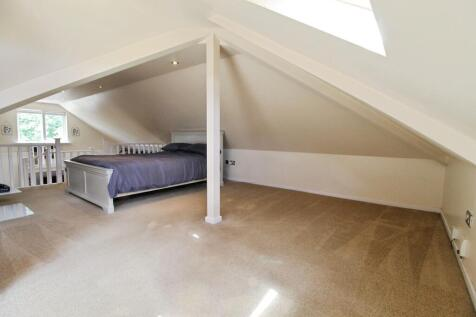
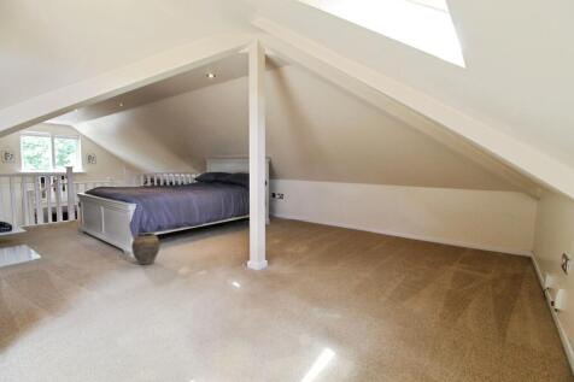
+ vase (146, 248)
